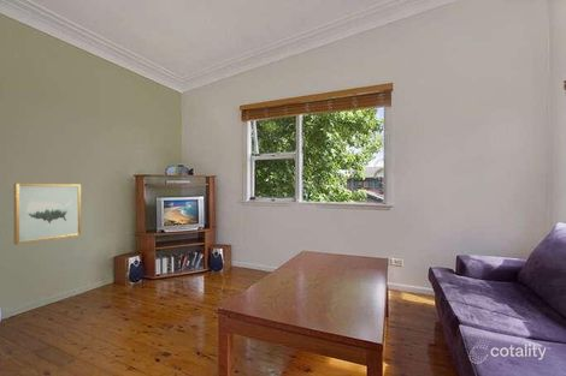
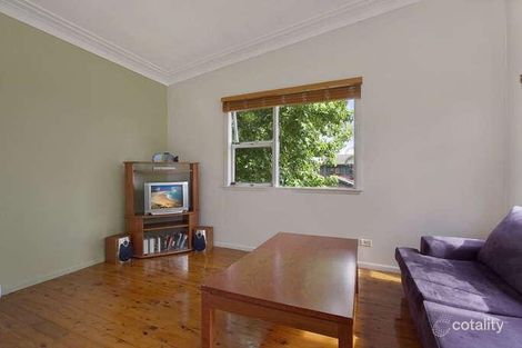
- wall art (49, 211)
